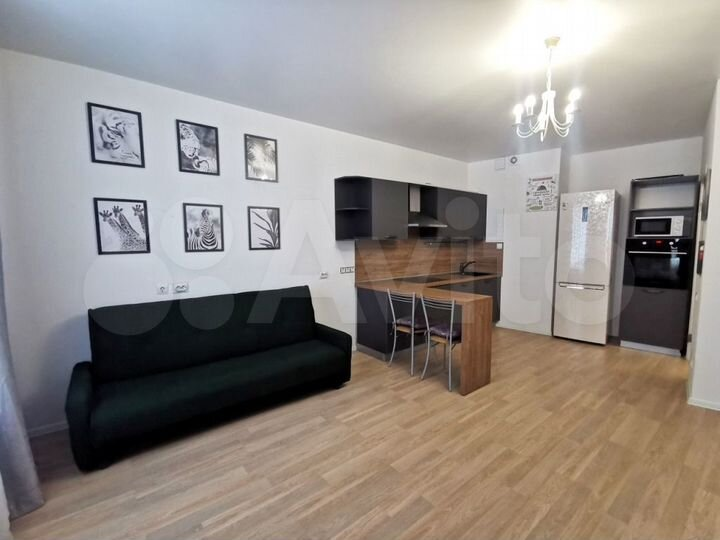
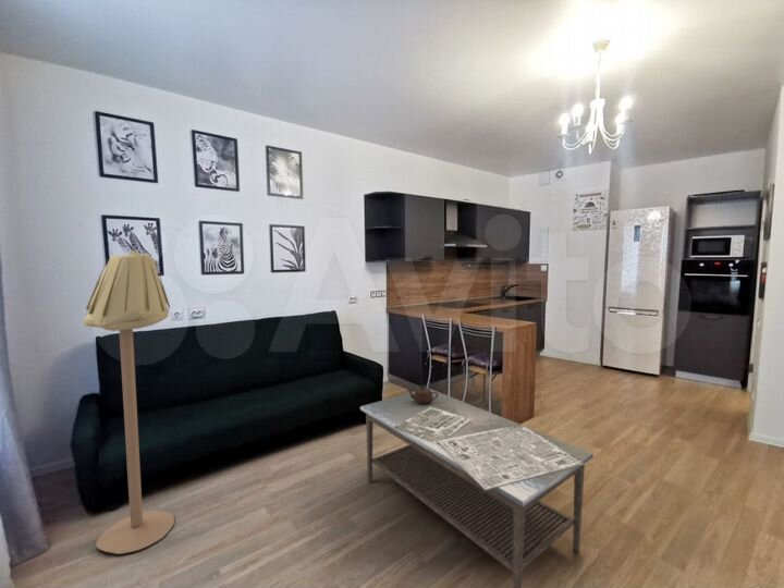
+ coffee table (457, 463)
+ floor lamp (133, 400)
